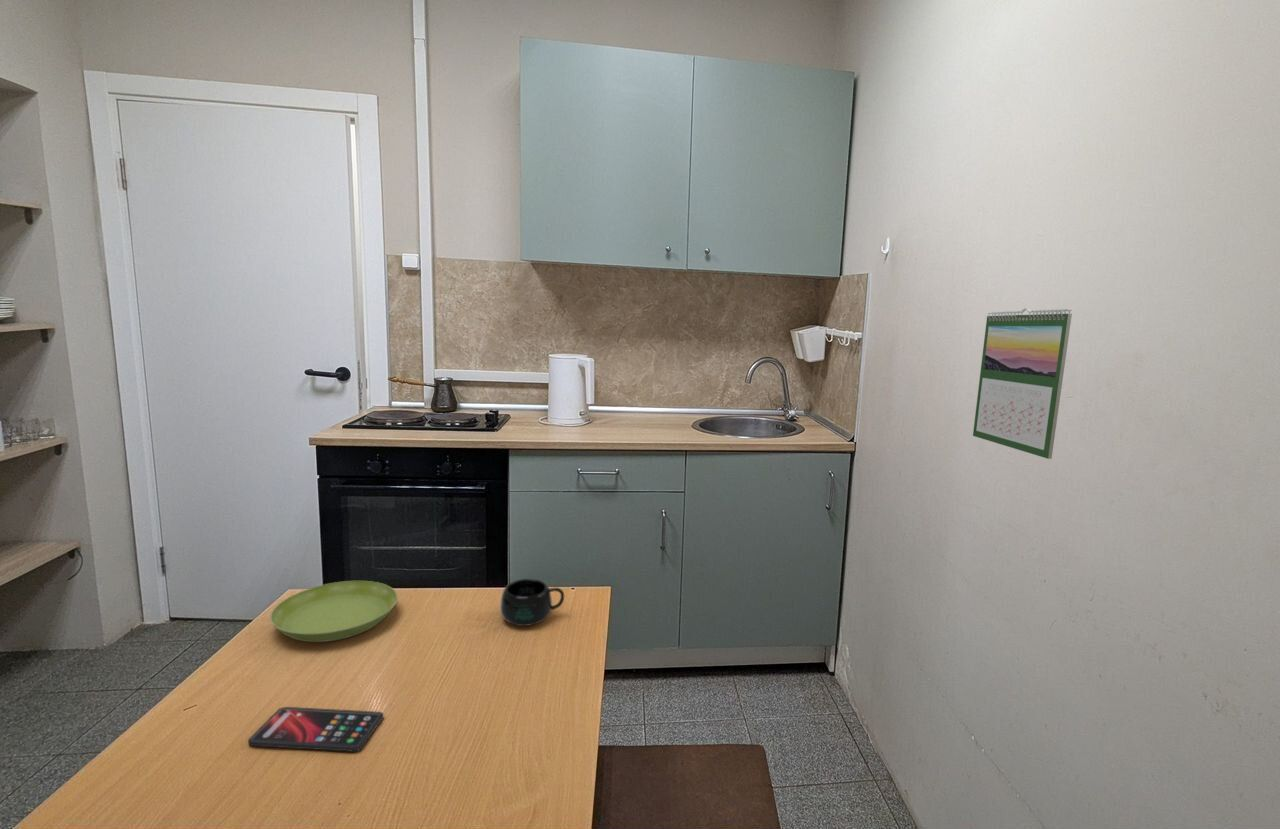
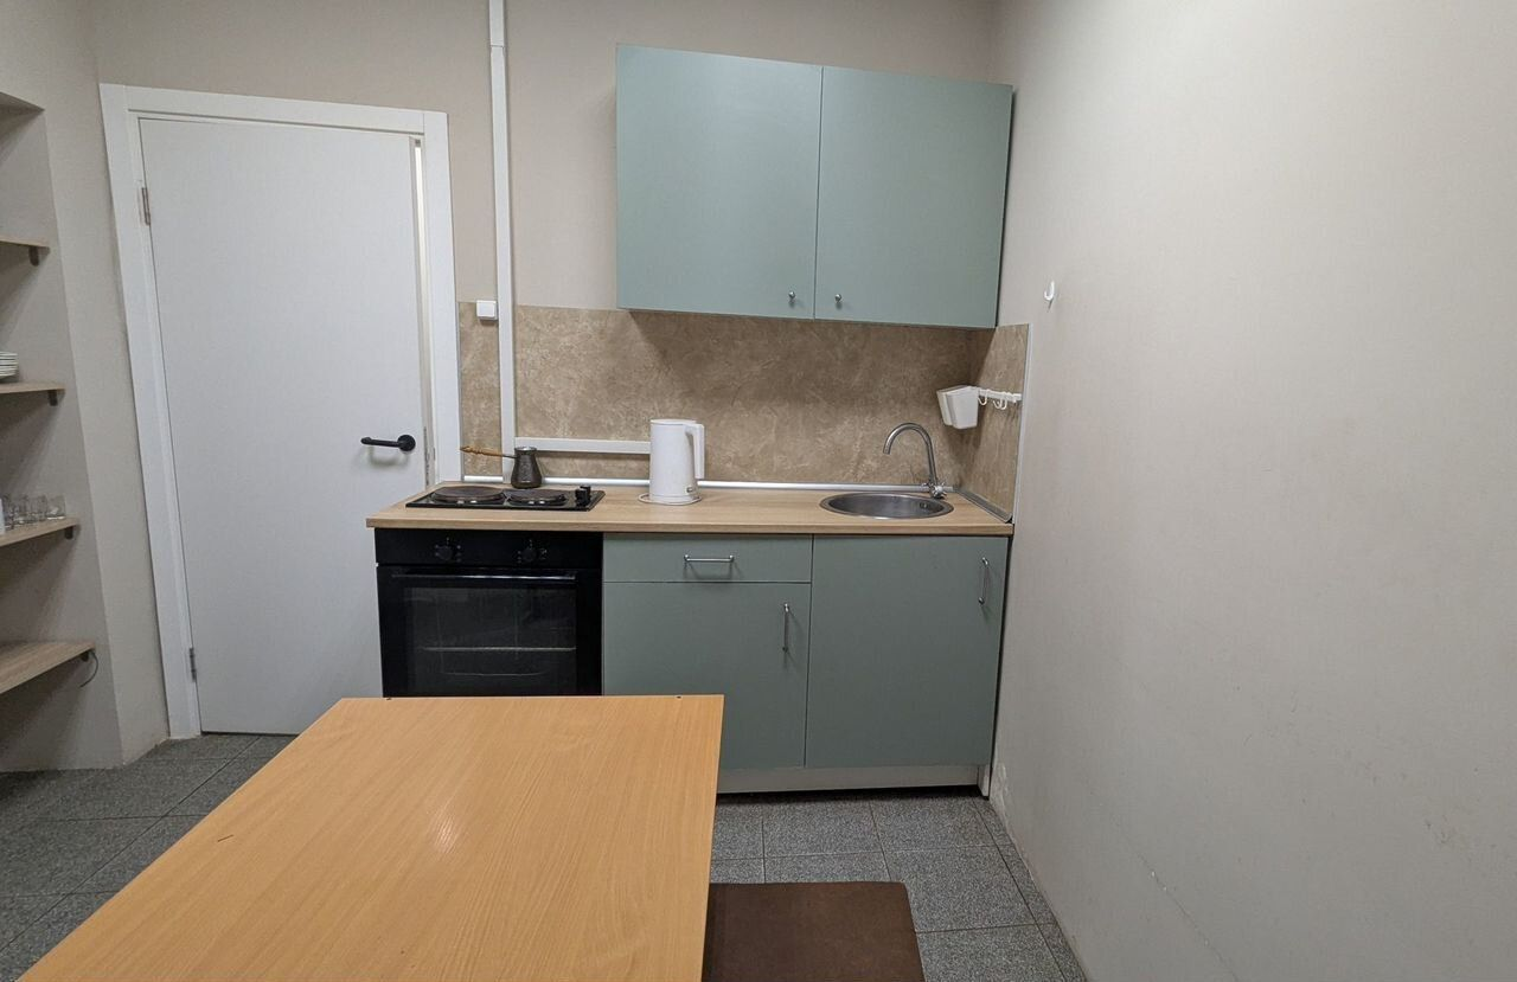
- calendar (1017, 378)
- smartphone (318, 728)
- saucer (337, 612)
- mug (532, 602)
